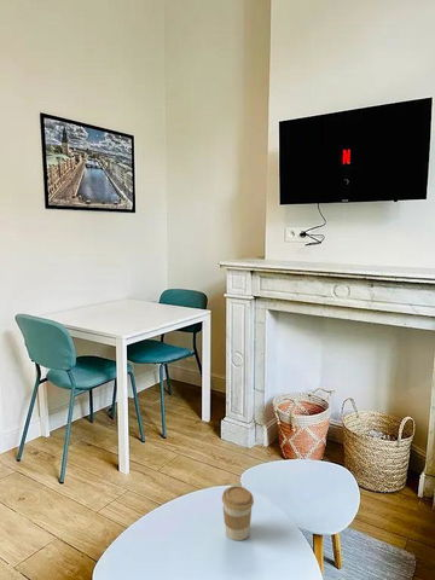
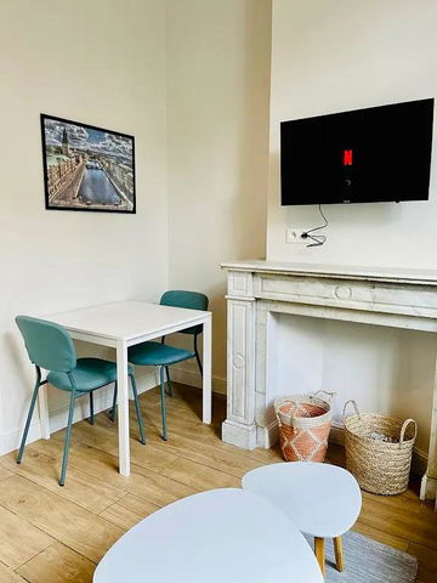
- coffee cup (237, 511)
